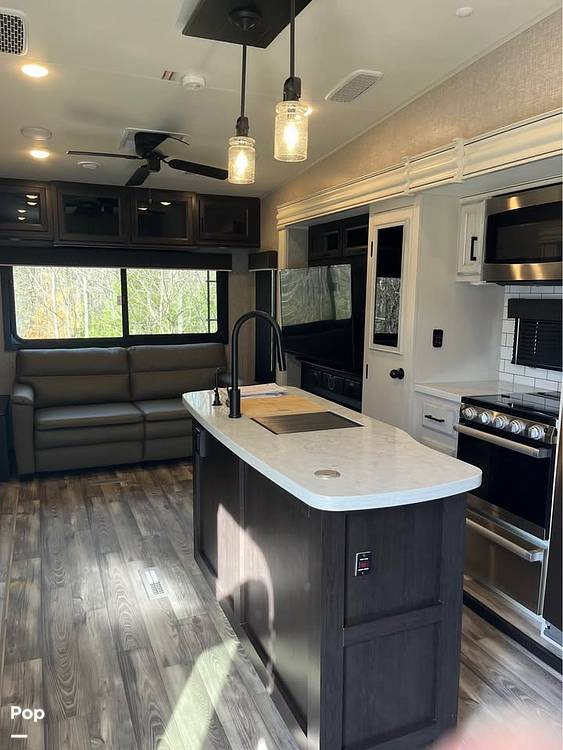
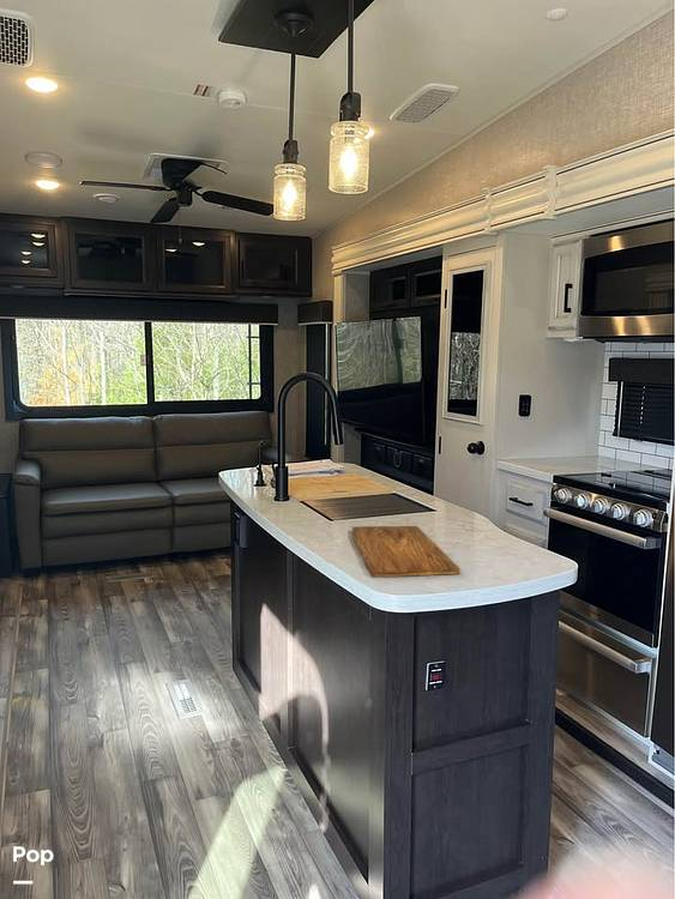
+ cutting board (397, 548)
